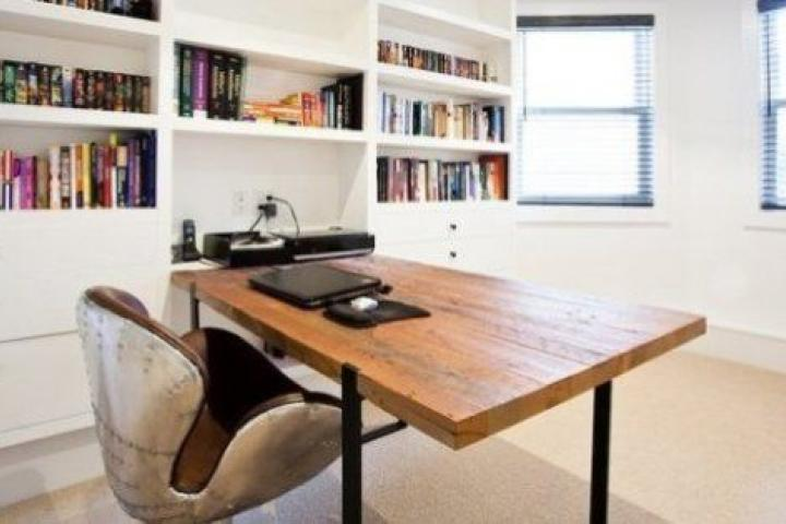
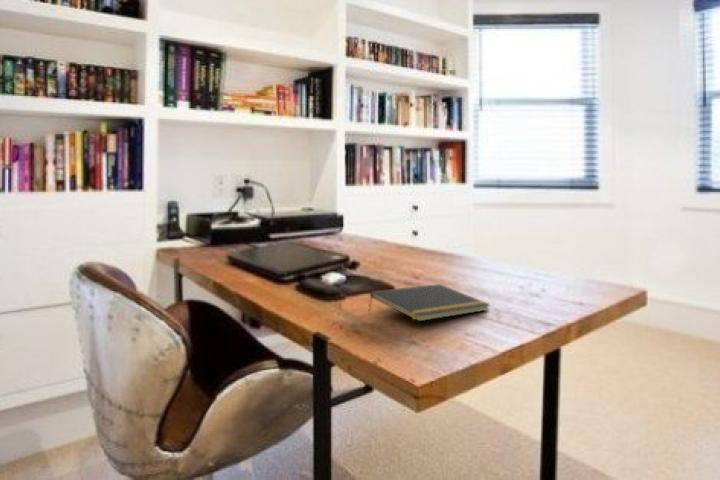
+ notepad (430, 300)
